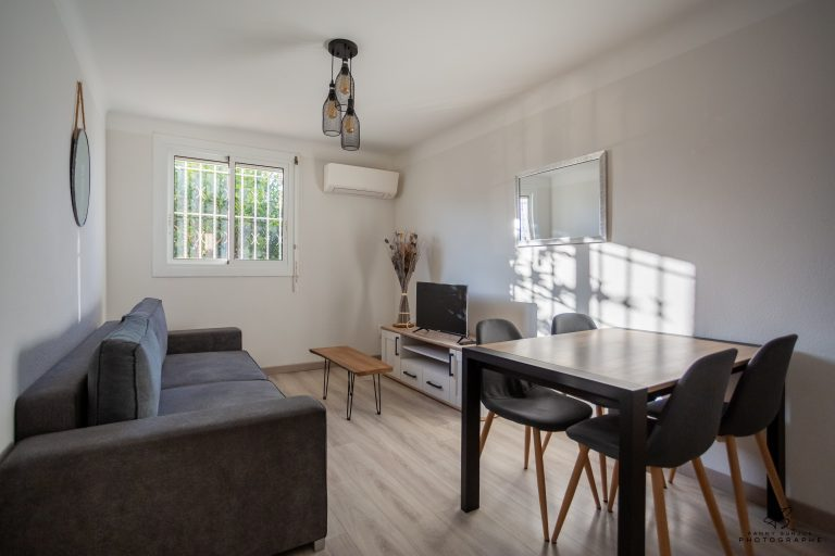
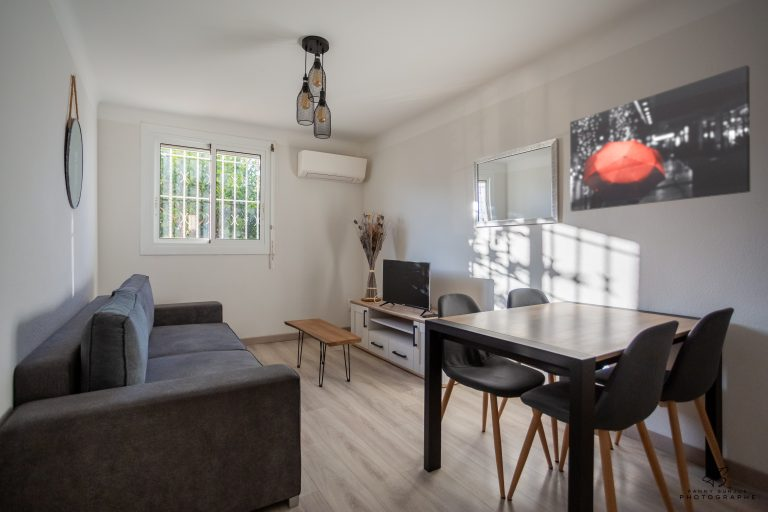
+ wall art (644, 151)
